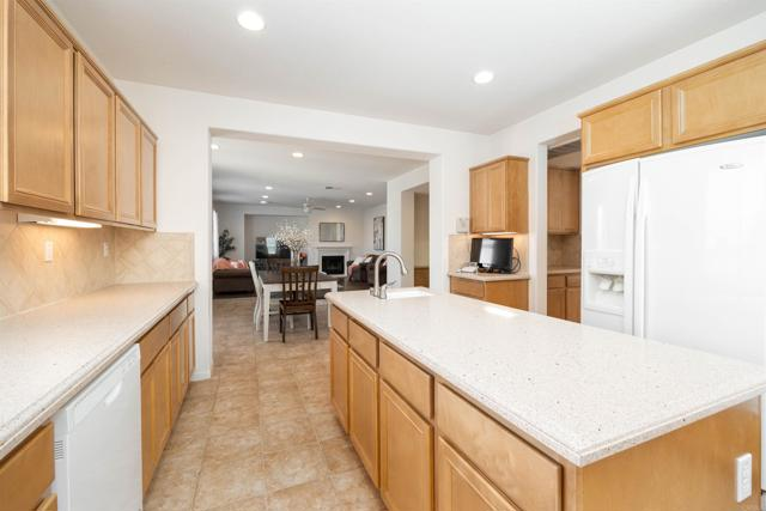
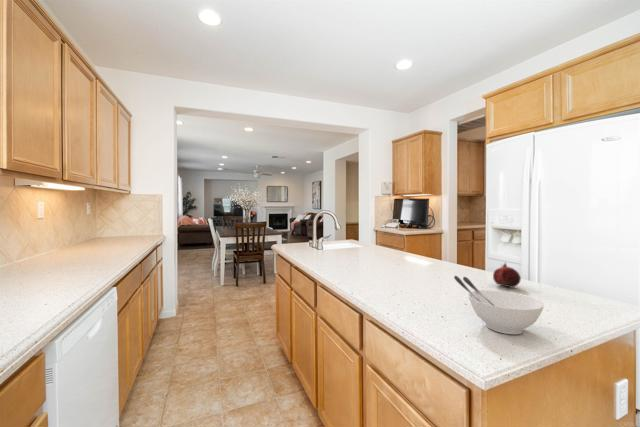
+ fruit (506, 274)
+ bowl (496, 303)
